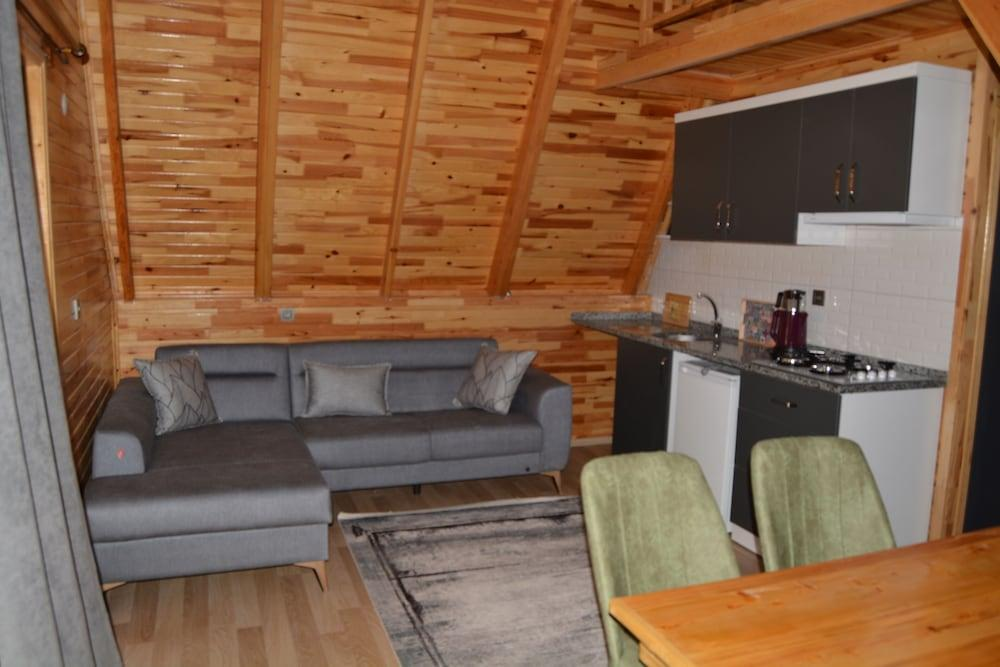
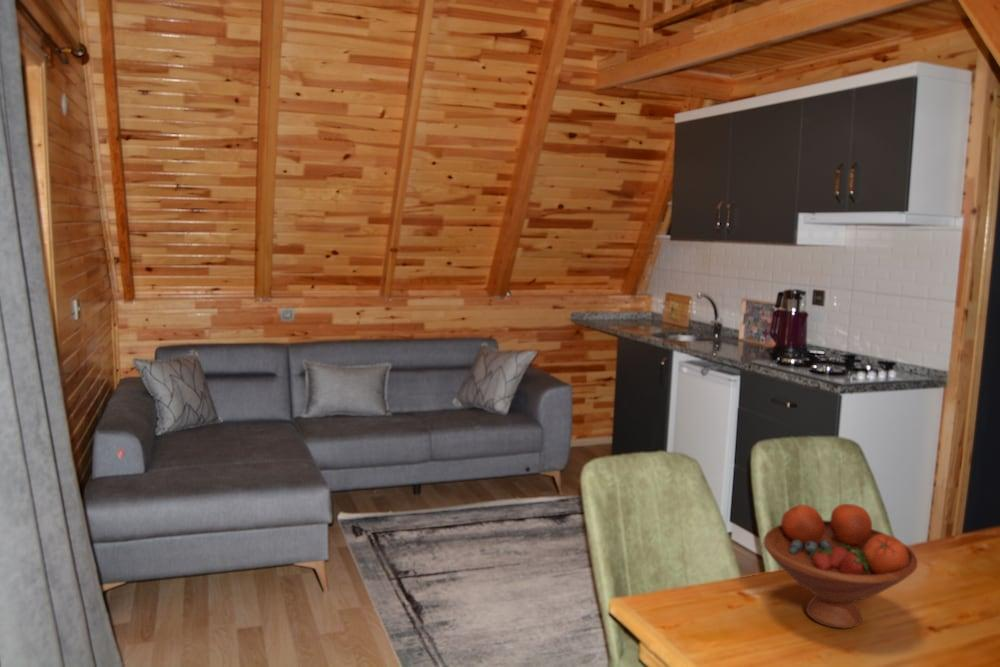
+ fruit bowl (836, 568)
